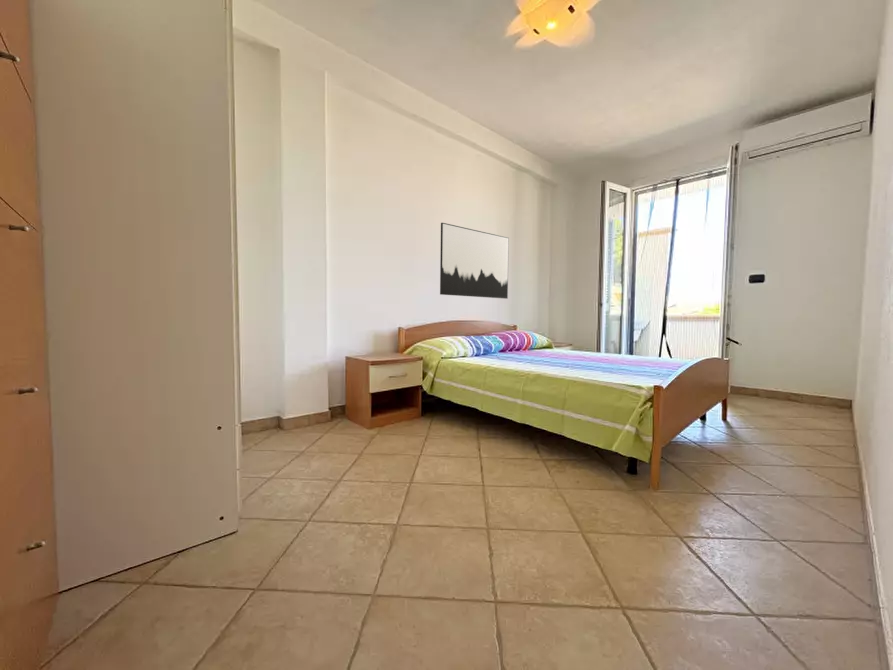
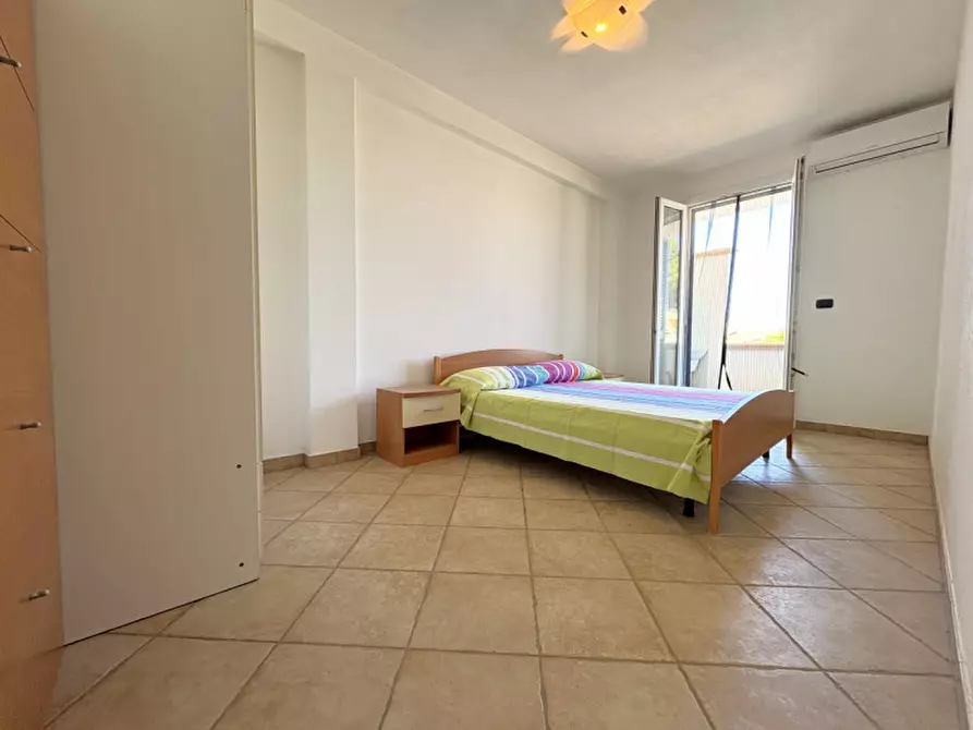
- wall art (477, 263)
